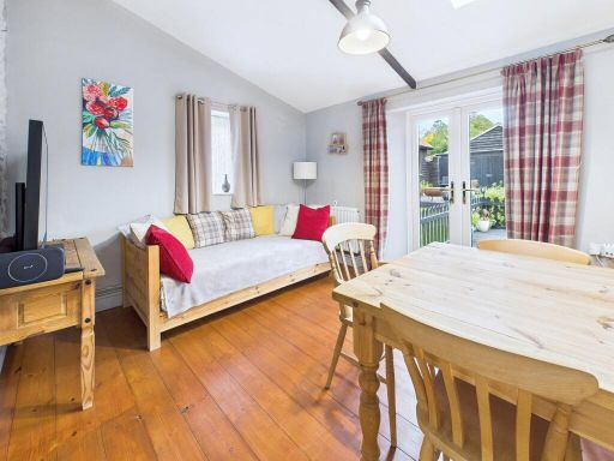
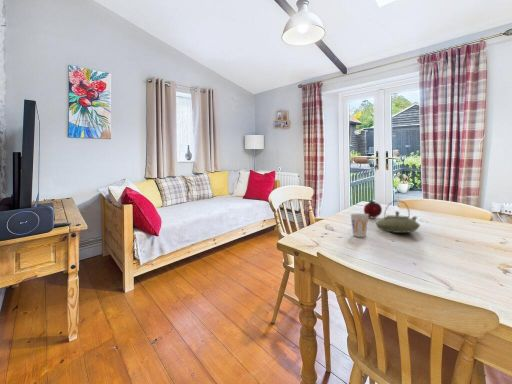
+ cup (359, 225)
+ fruit (372, 209)
+ teapot (399, 216)
